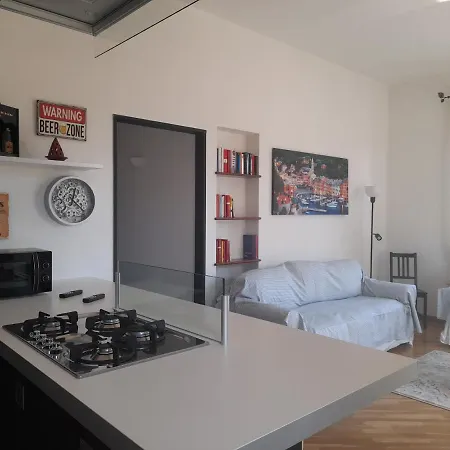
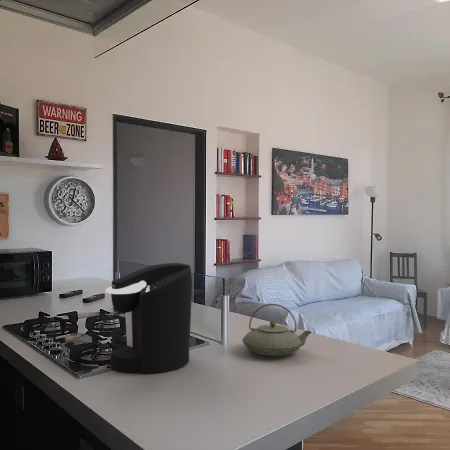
+ teapot (276, 327)
+ coffee maker (148, 313)
